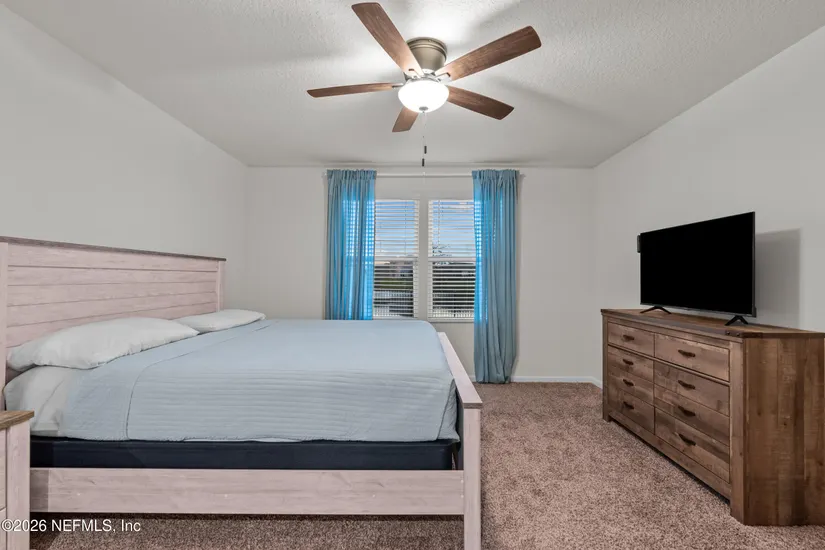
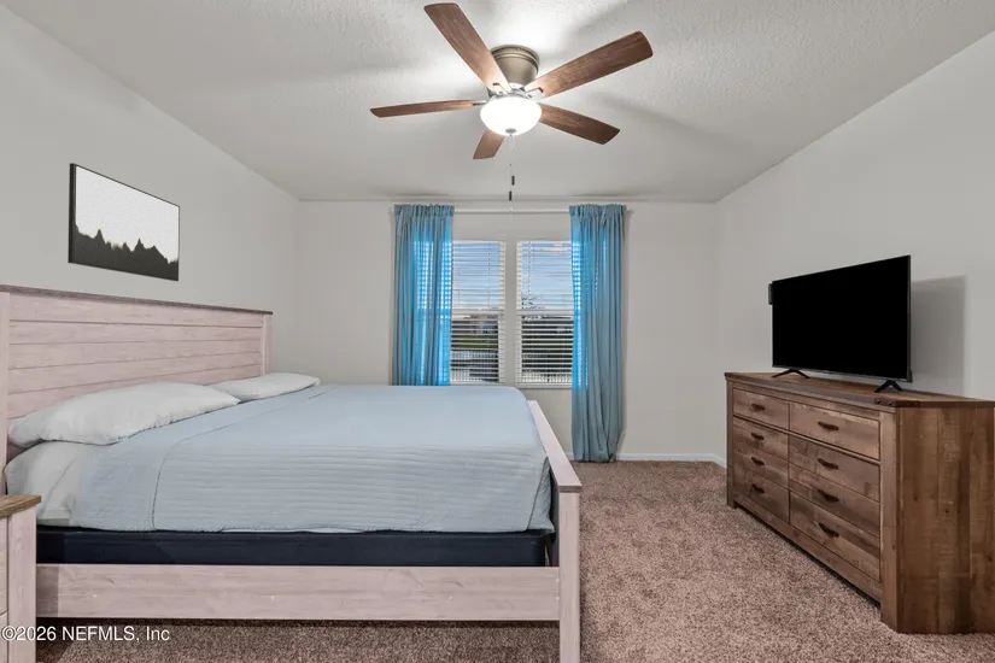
+ wall art (131, 230)
